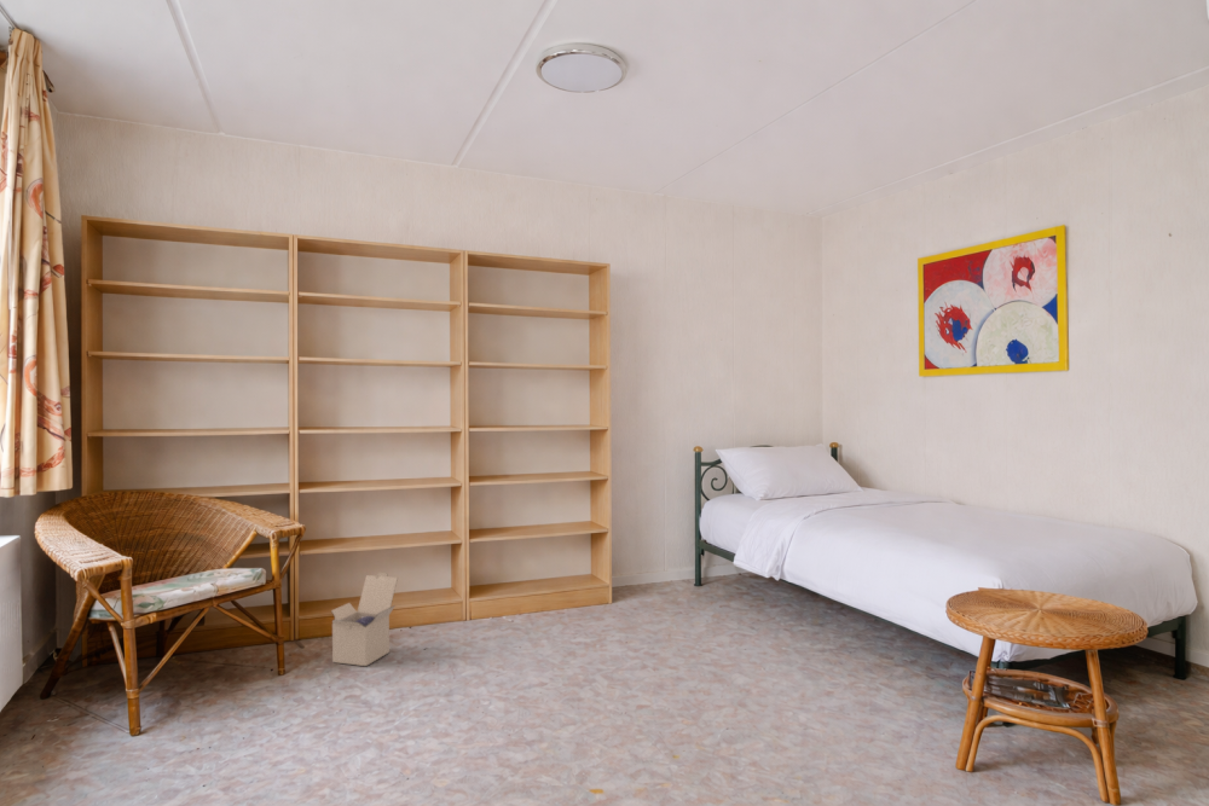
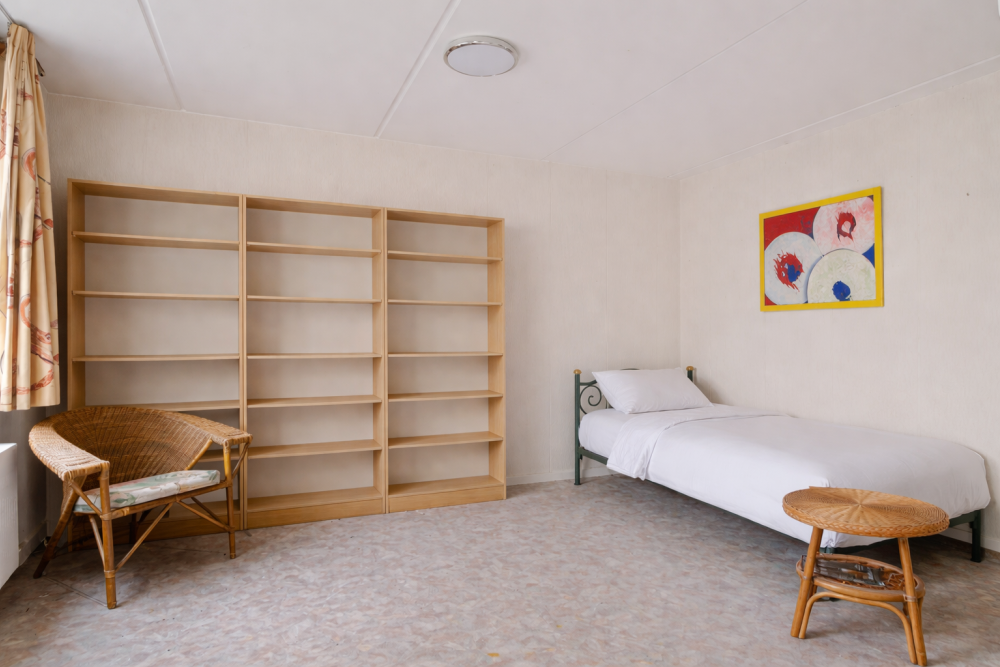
- cardboard box (364, 617)
